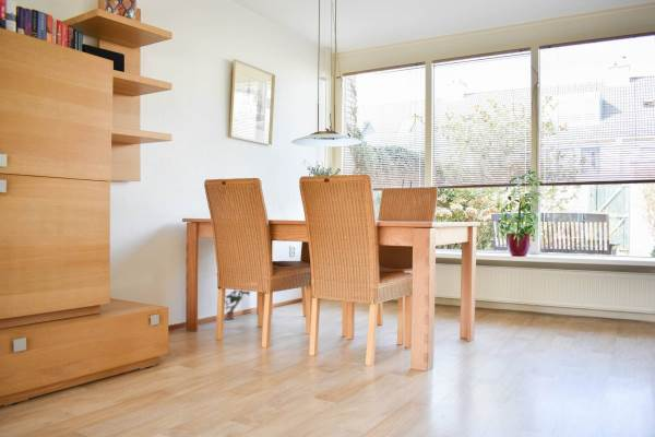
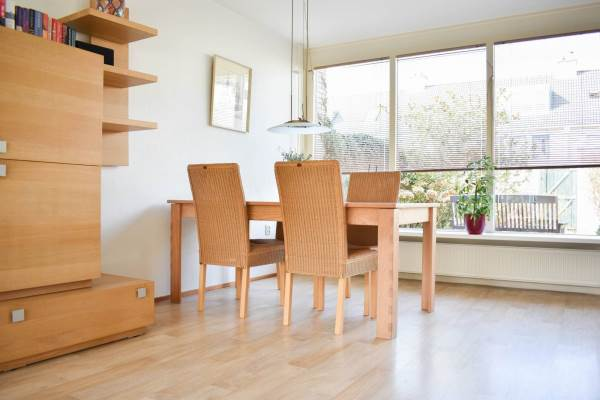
- potted plant (239, 300)
